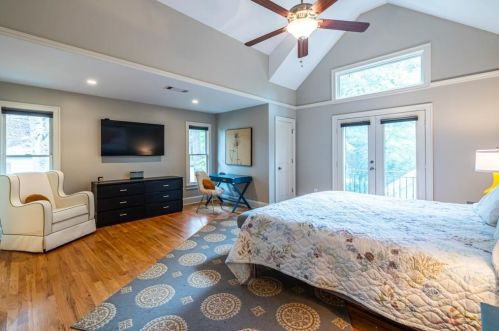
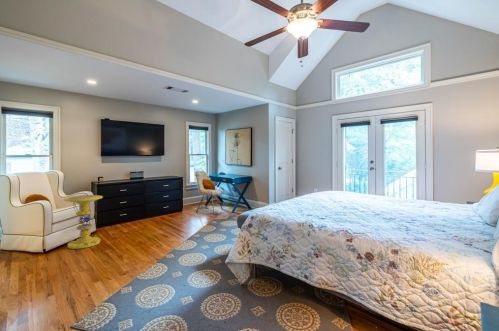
+ side table (84, 220)
